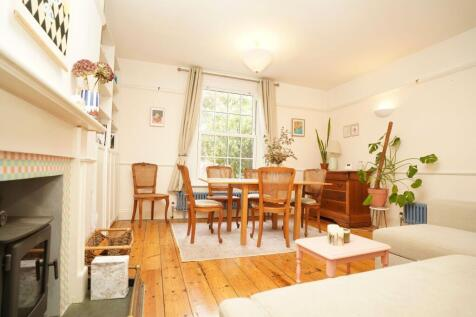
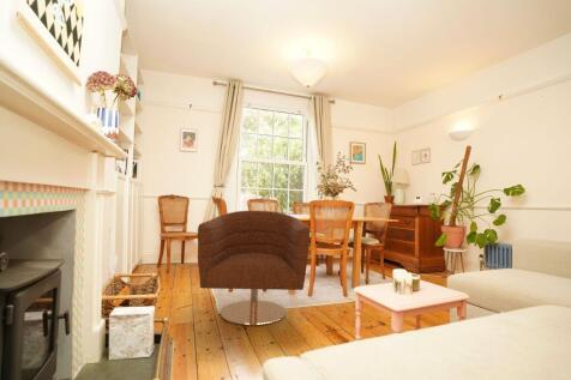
+ armchair (254, 261)
